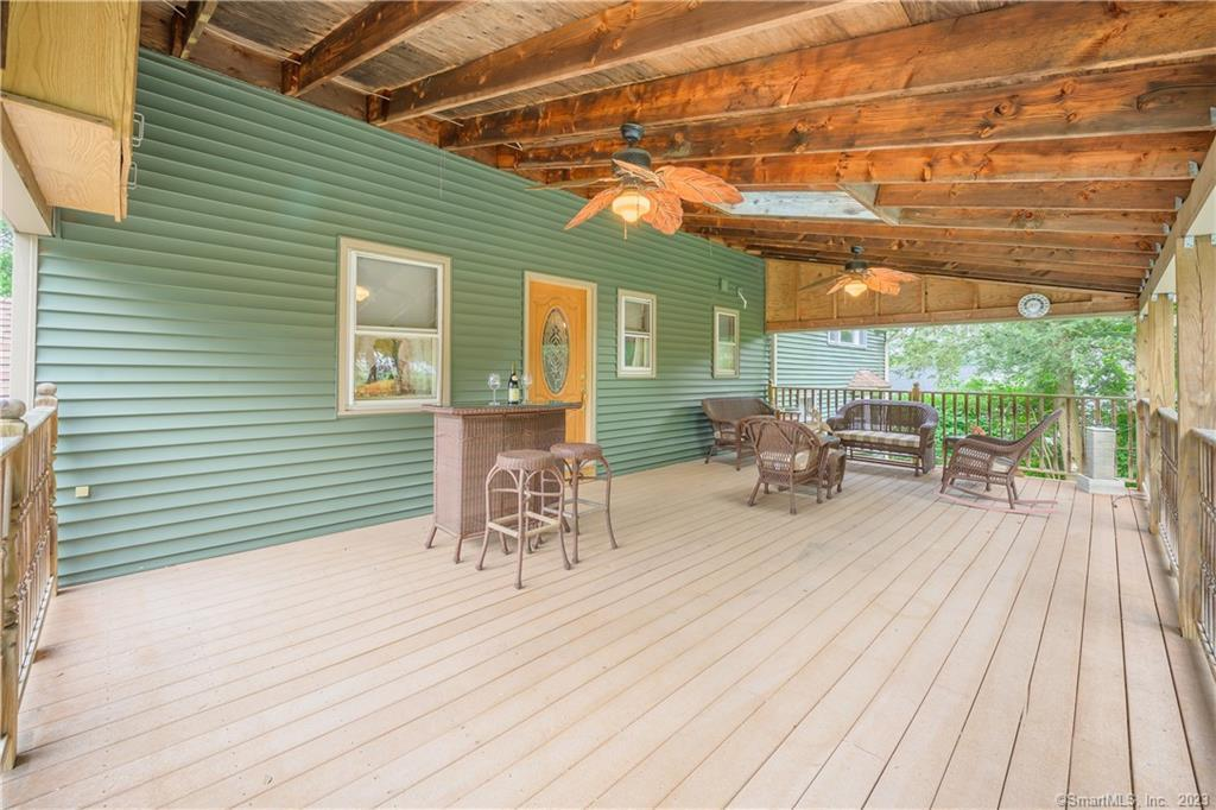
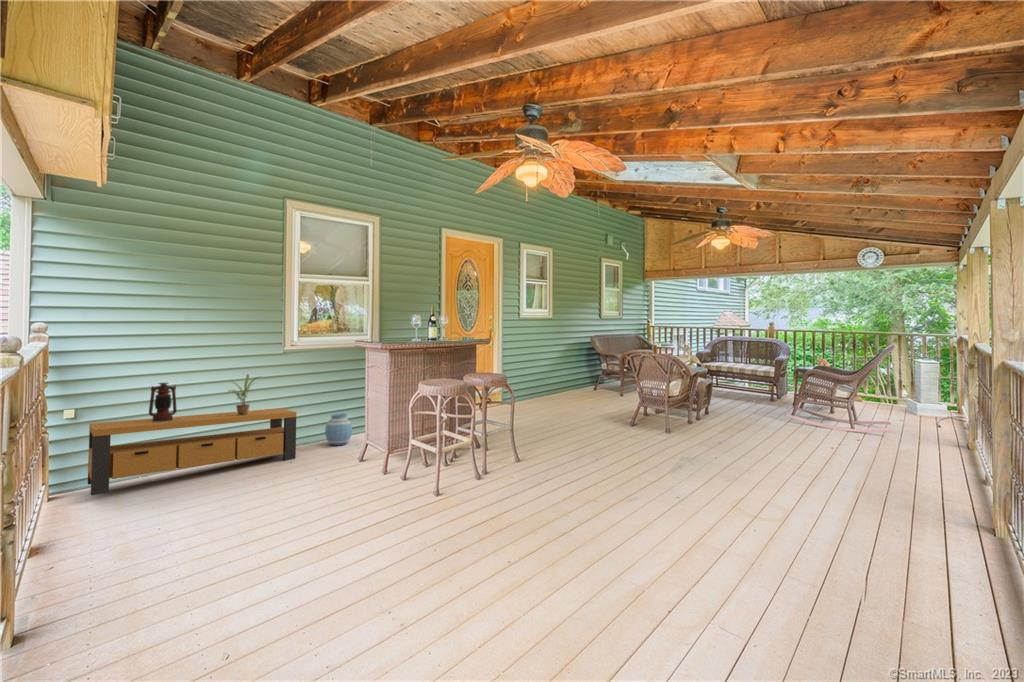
+ potted plant (245, 395)
+ lantern (163, 401)
+ bench (202, 444)
+ vase (338, 429)
